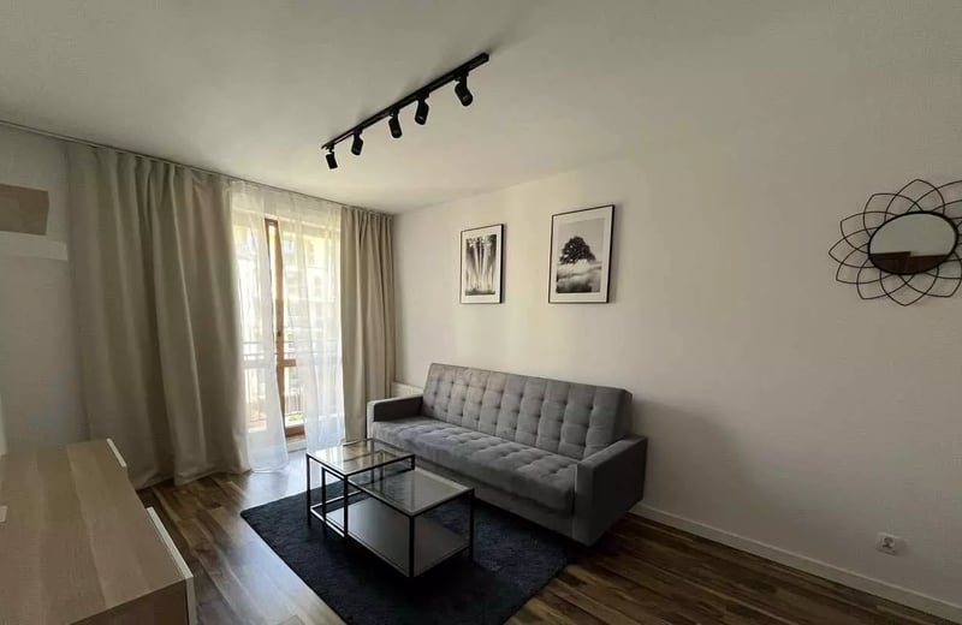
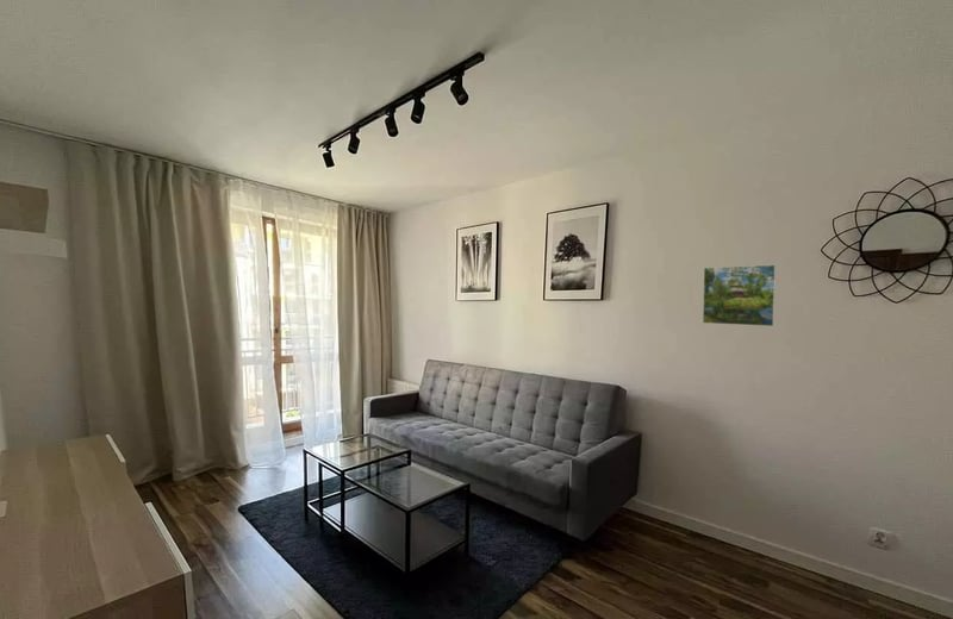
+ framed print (736, 295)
